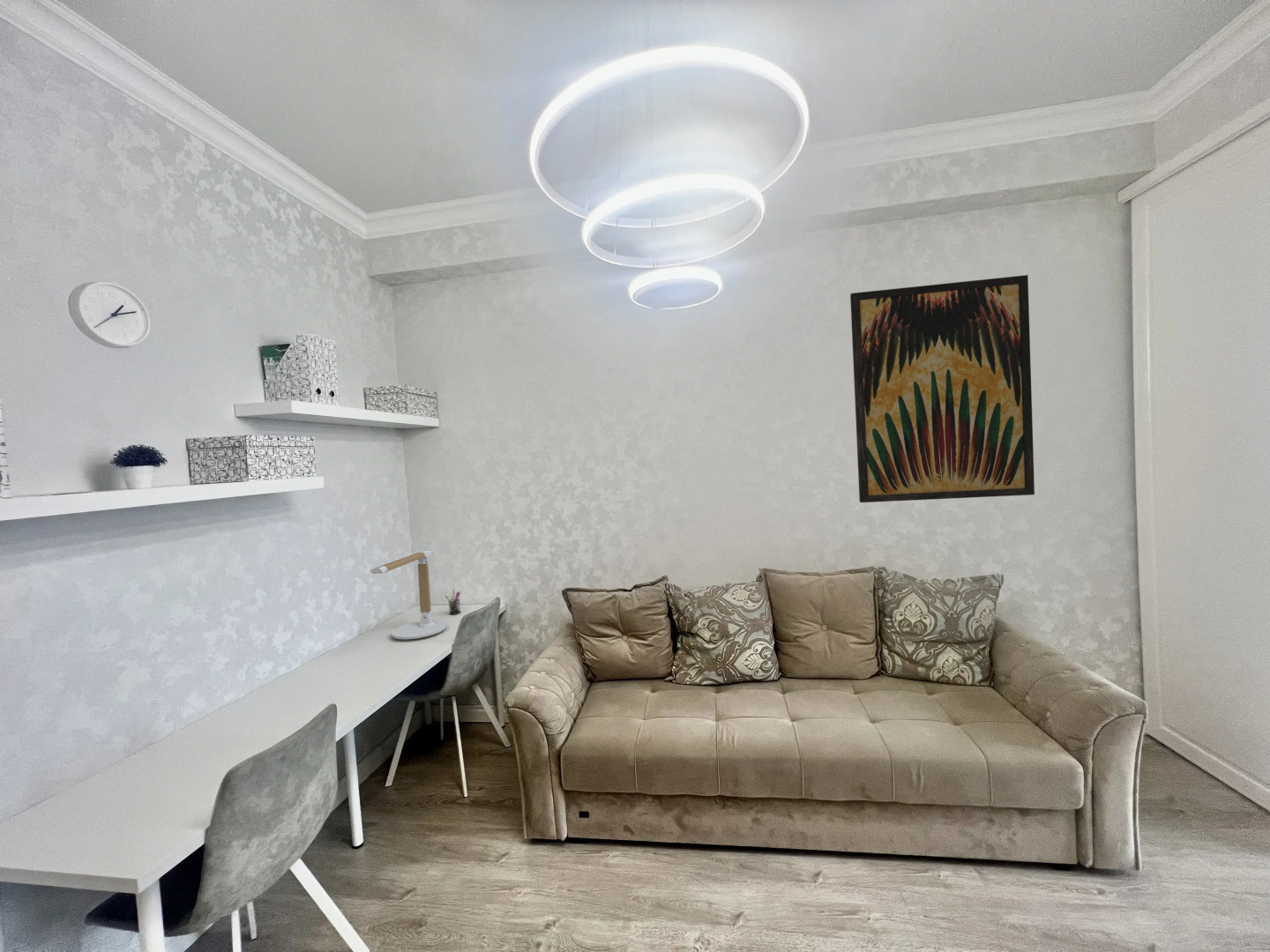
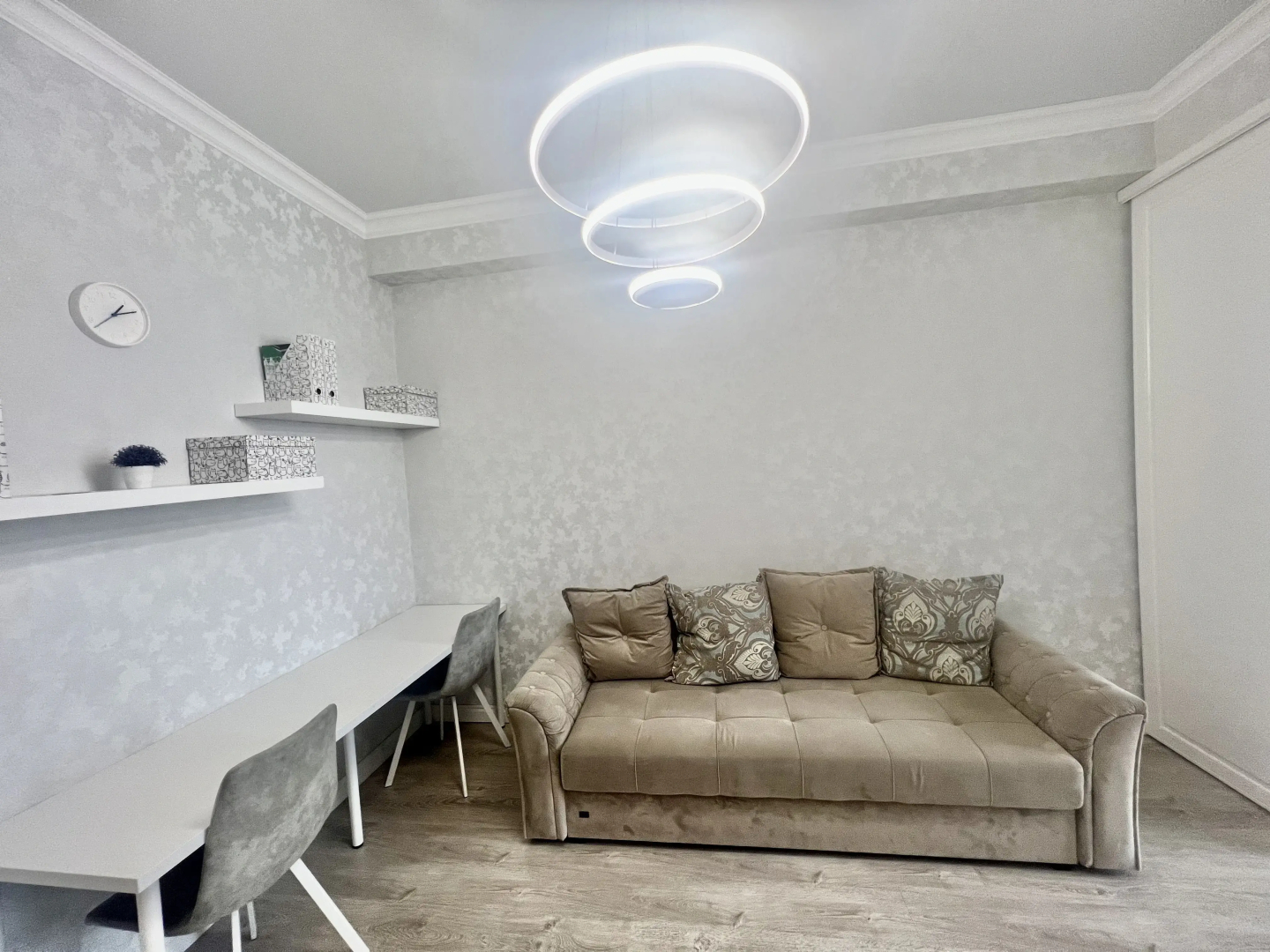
- desk lamp (419, 594)
- wall art (940, 392)
- pen holder (452, 602)
